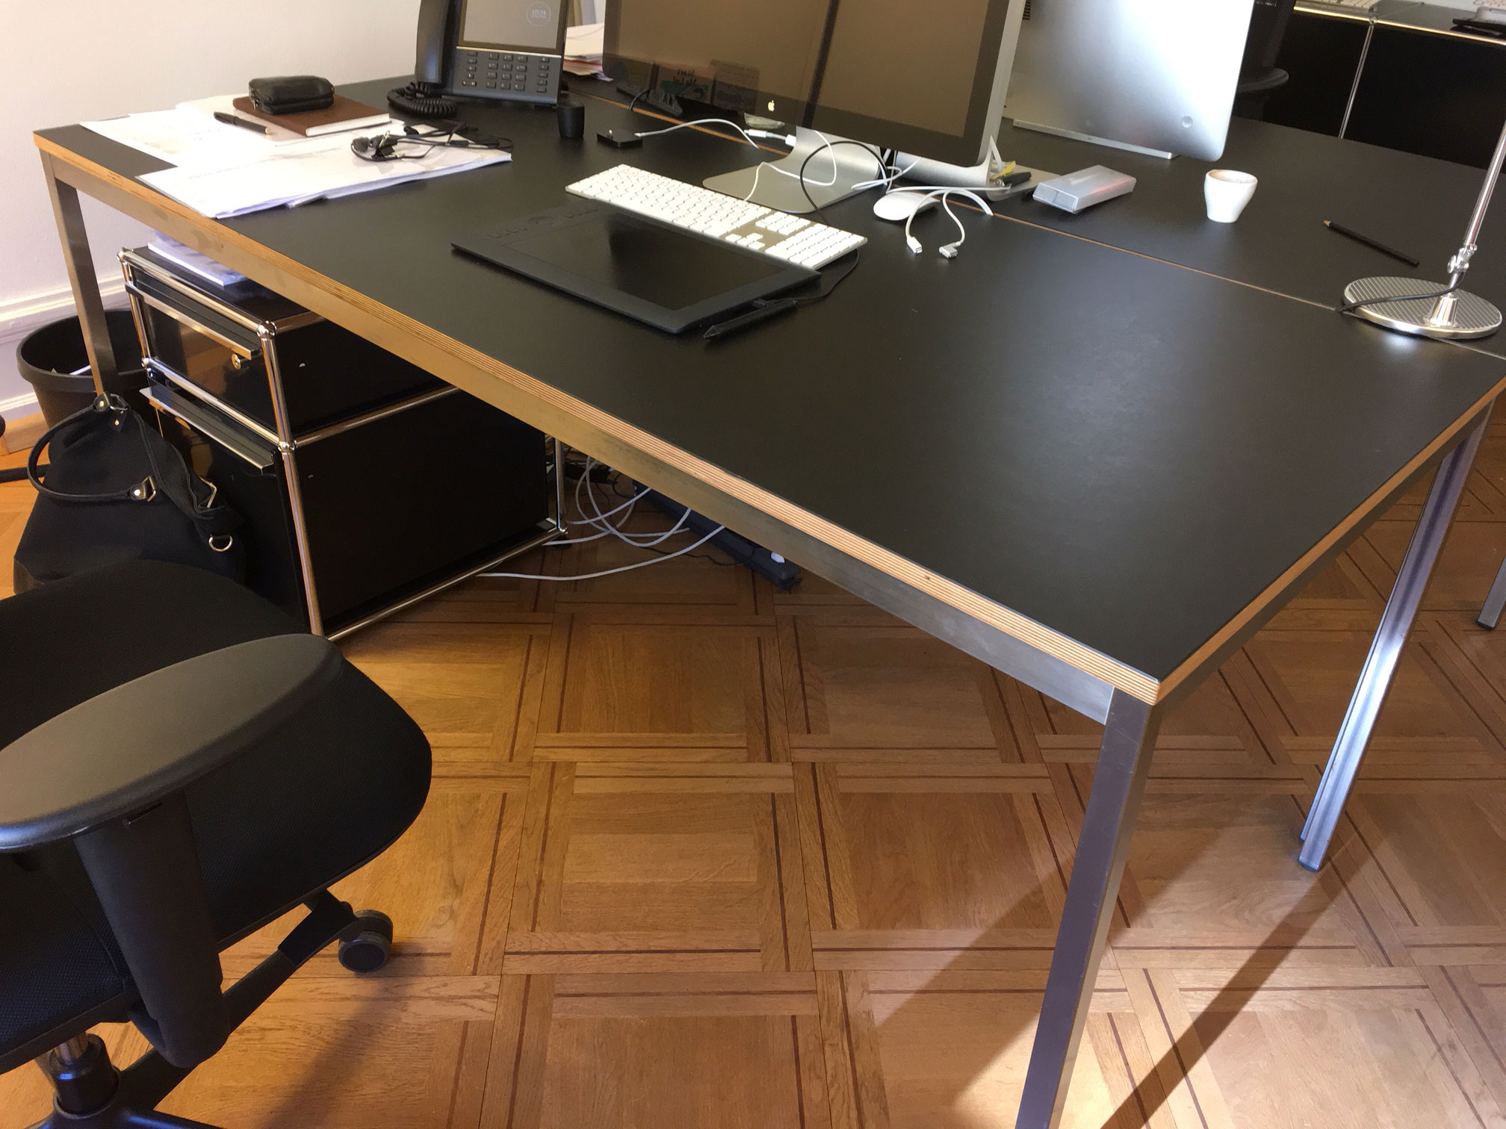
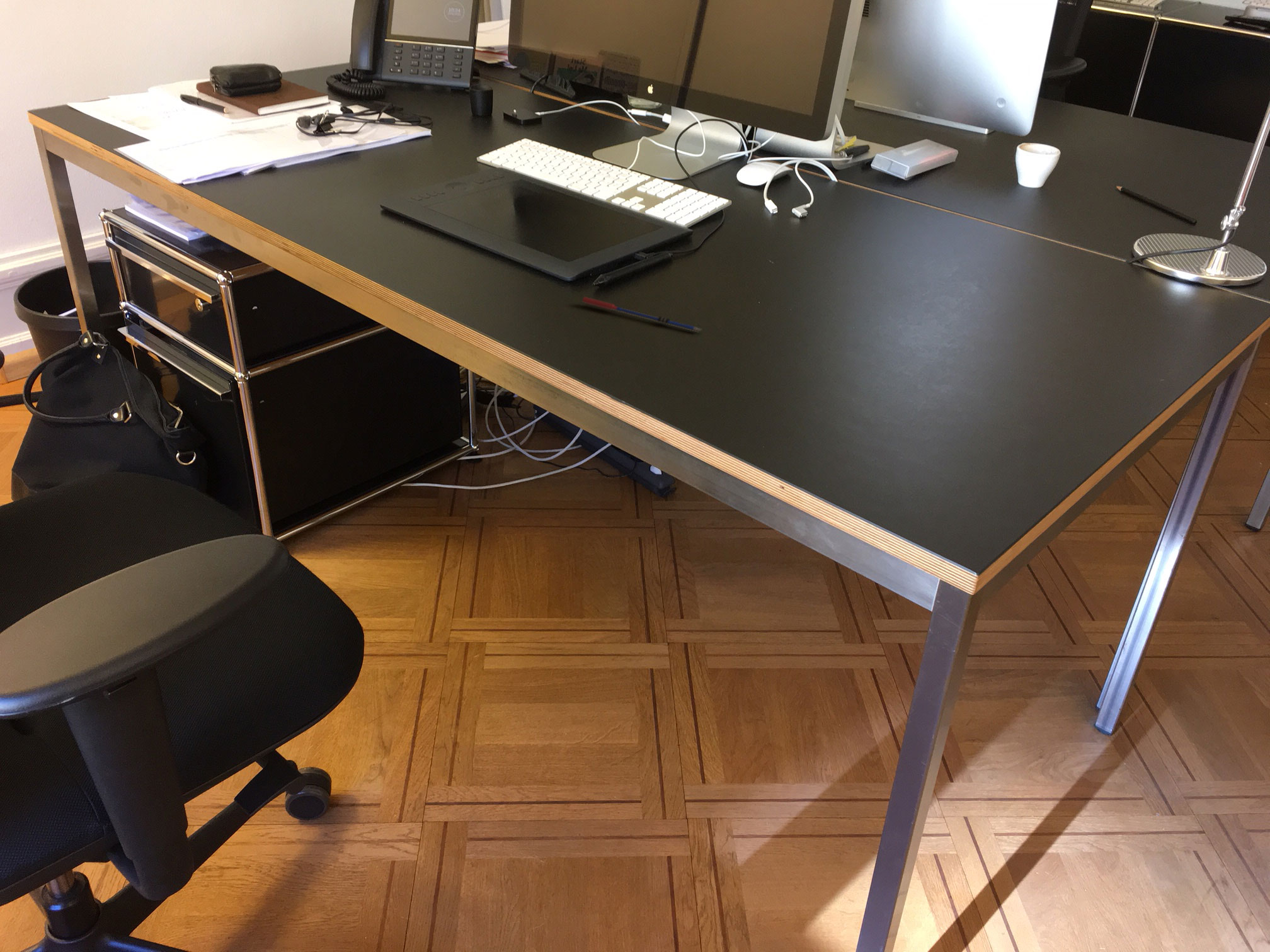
+ pen (641, 314)
